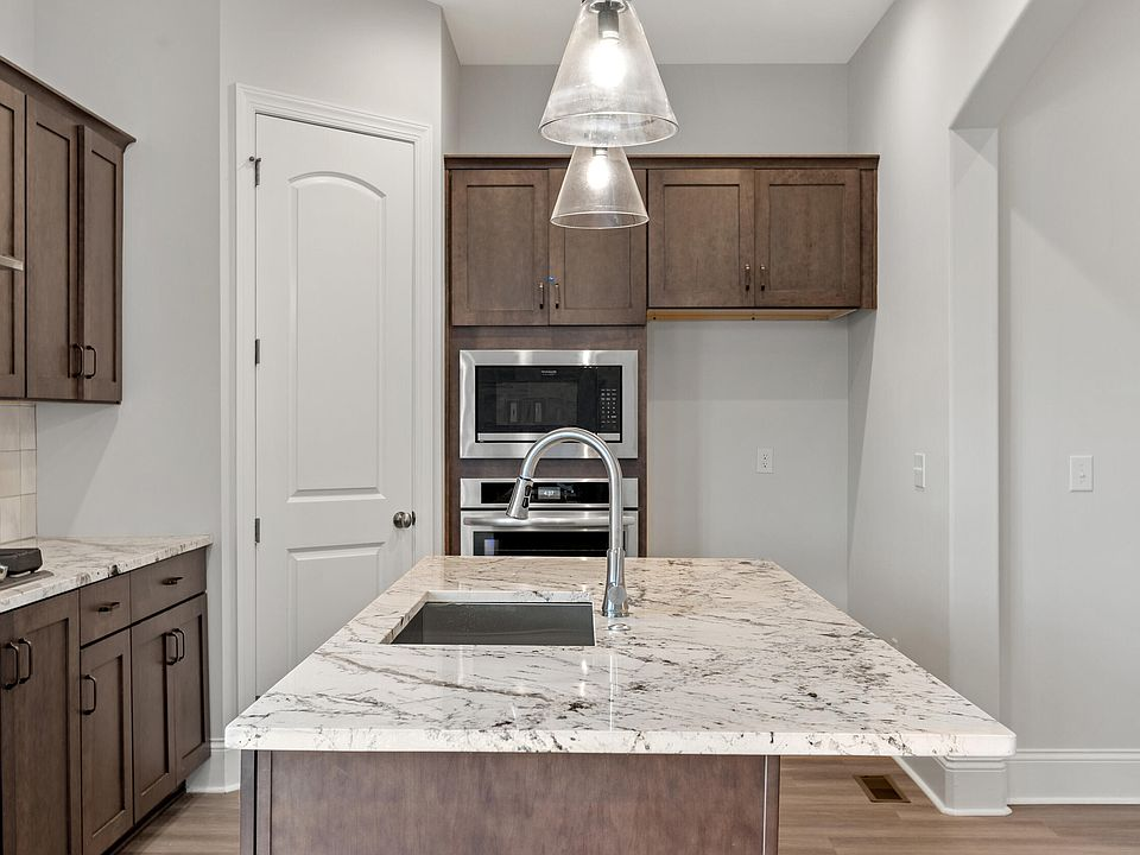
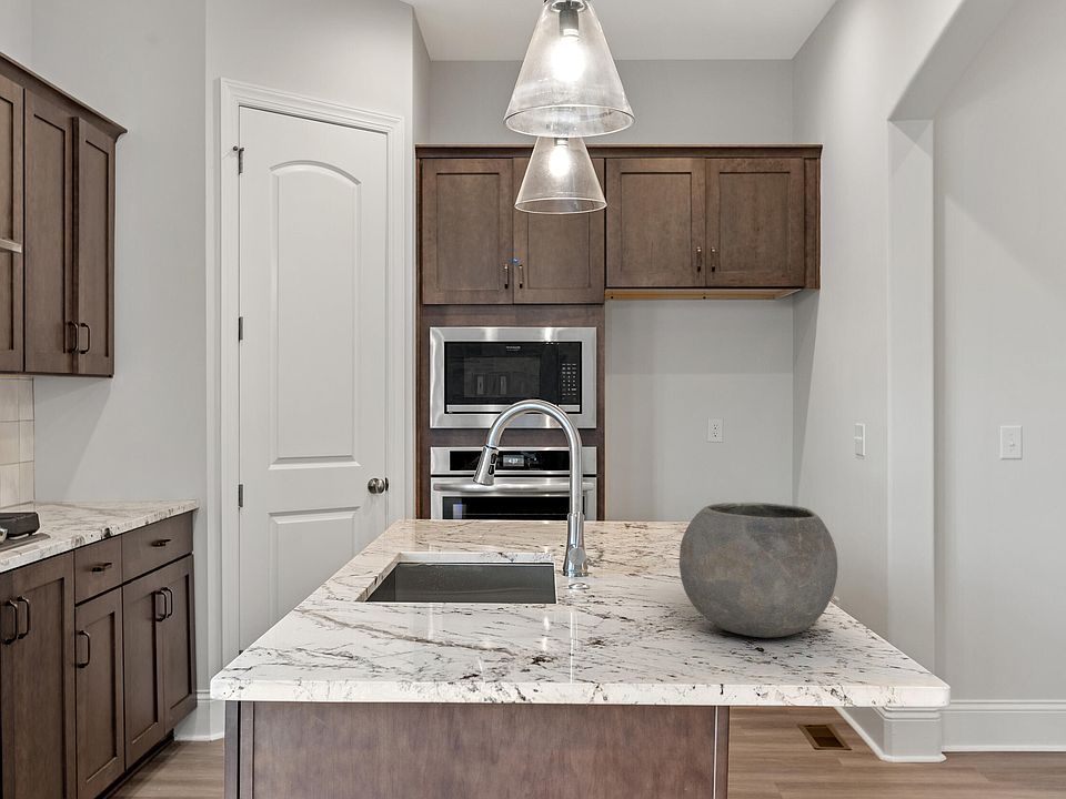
+ bowl (757, 569)
